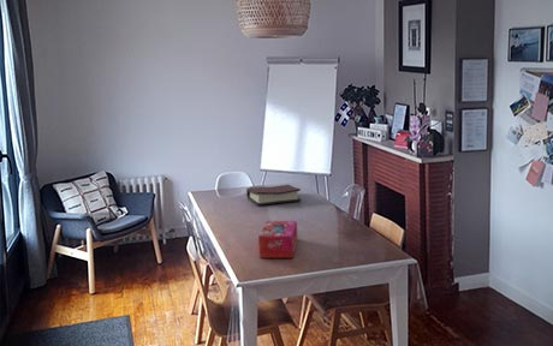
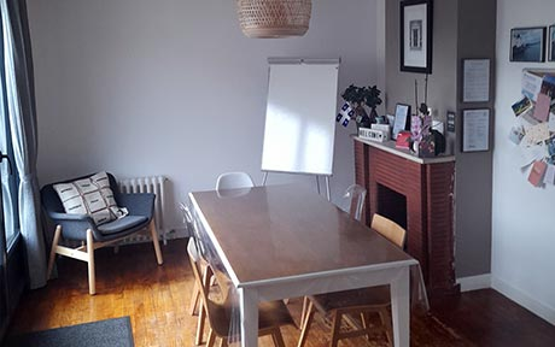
- hardback book (273, 192)
- tissue box (279, 238)
